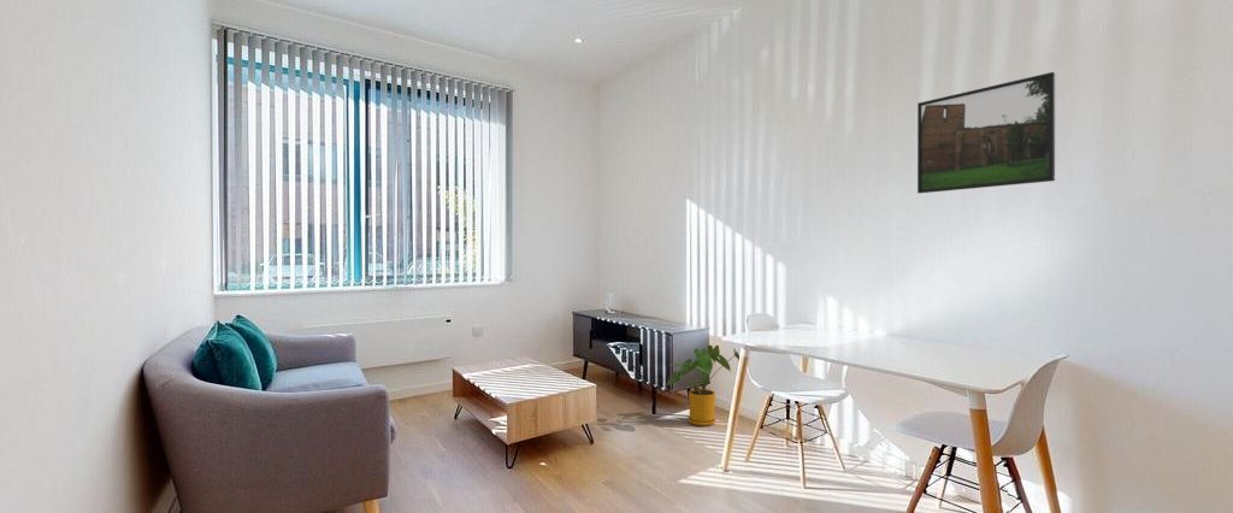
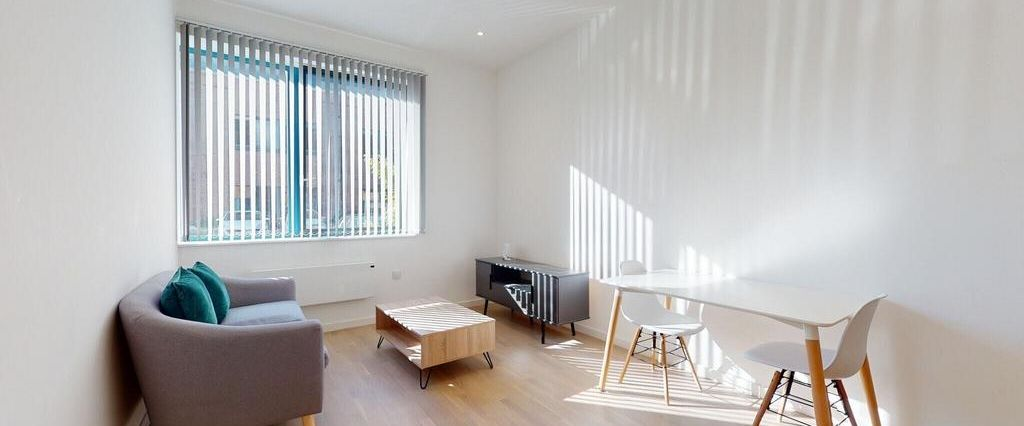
- house plant (702, 384)
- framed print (979, 137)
